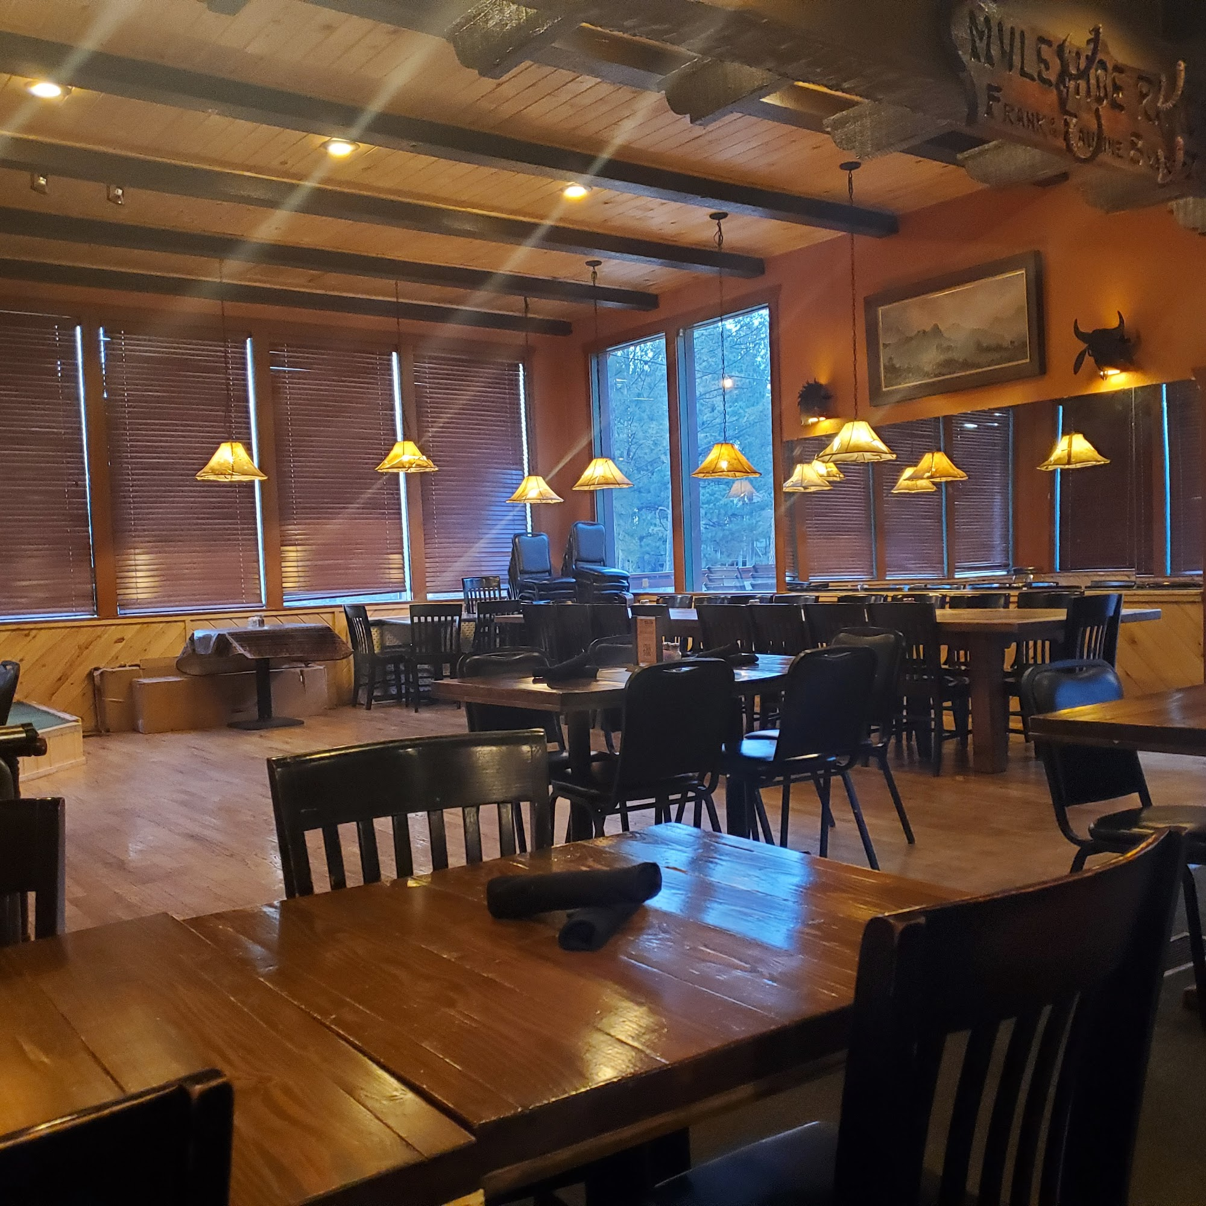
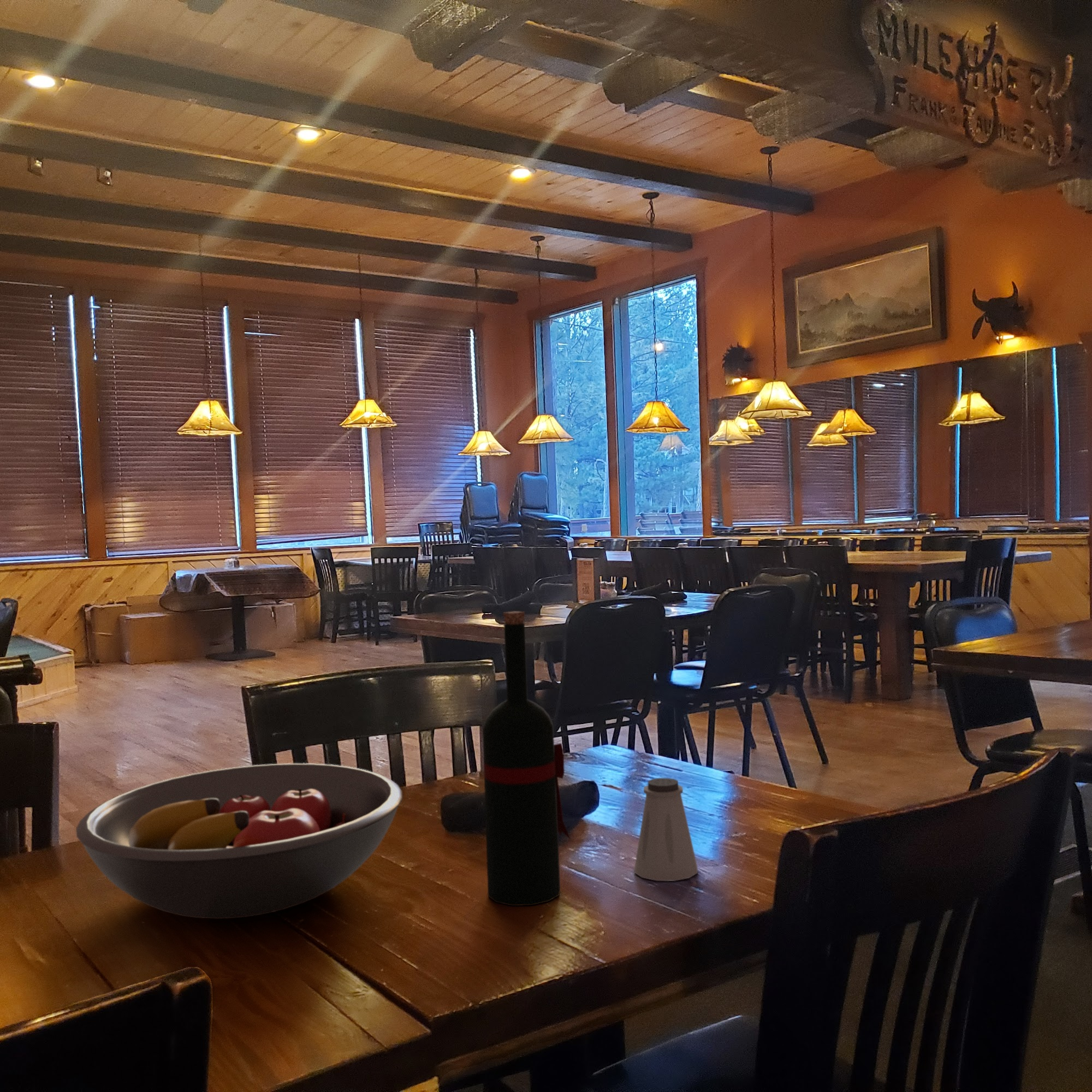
+ saltshaker (664, 826)
+ wine bottle (527, 751)
+ fruit bowl (247, 835)
